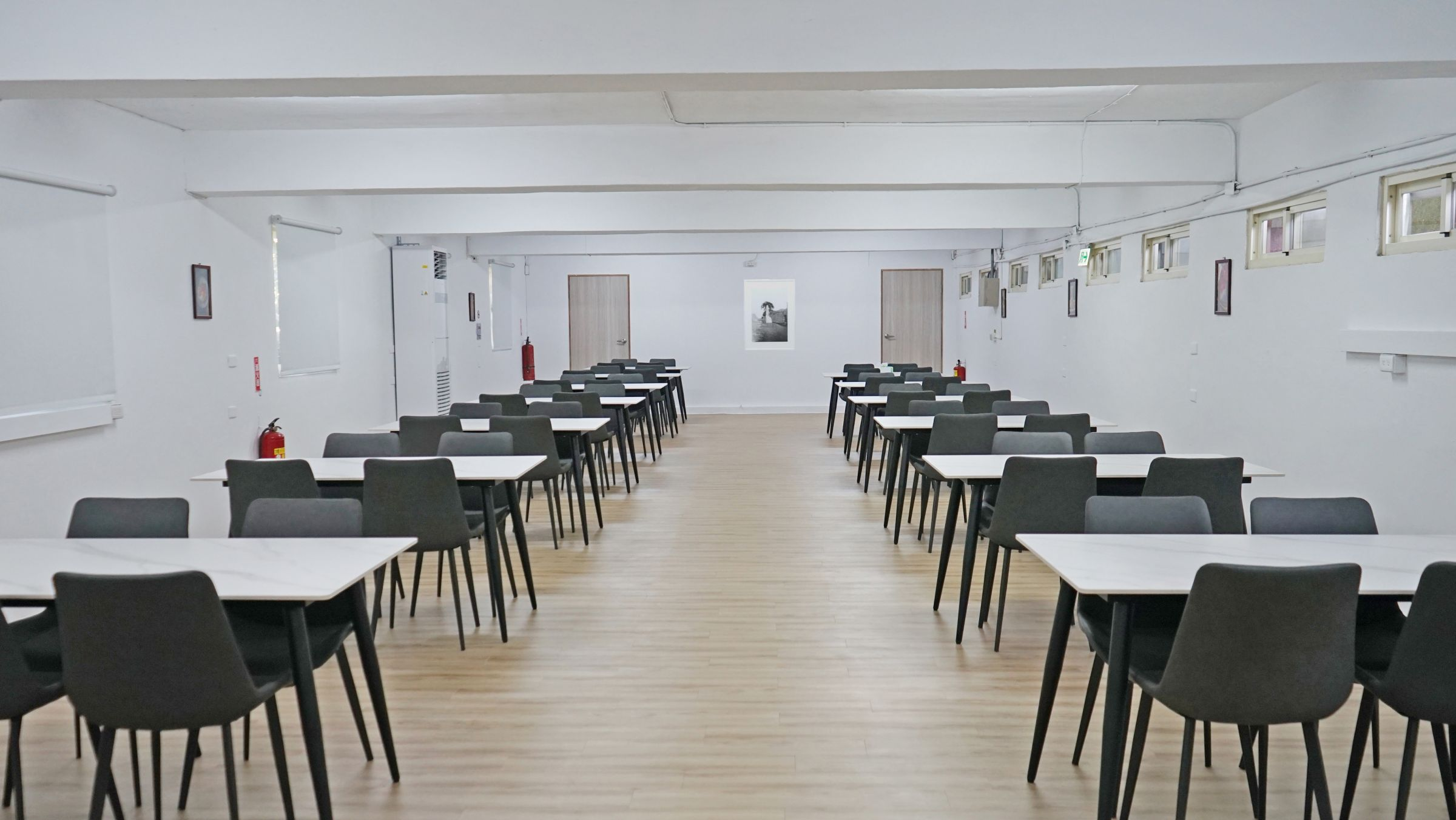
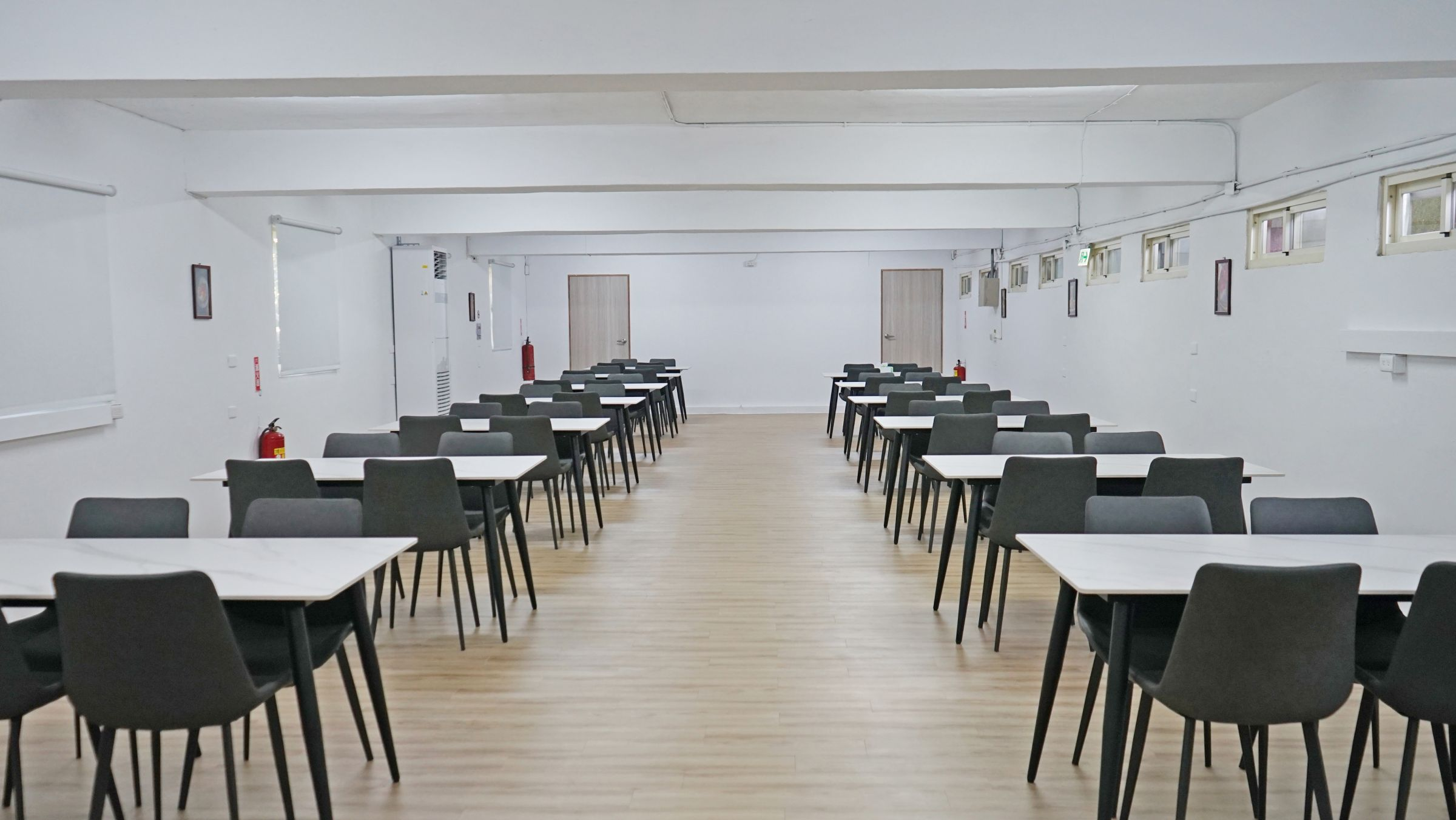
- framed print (769, 315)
